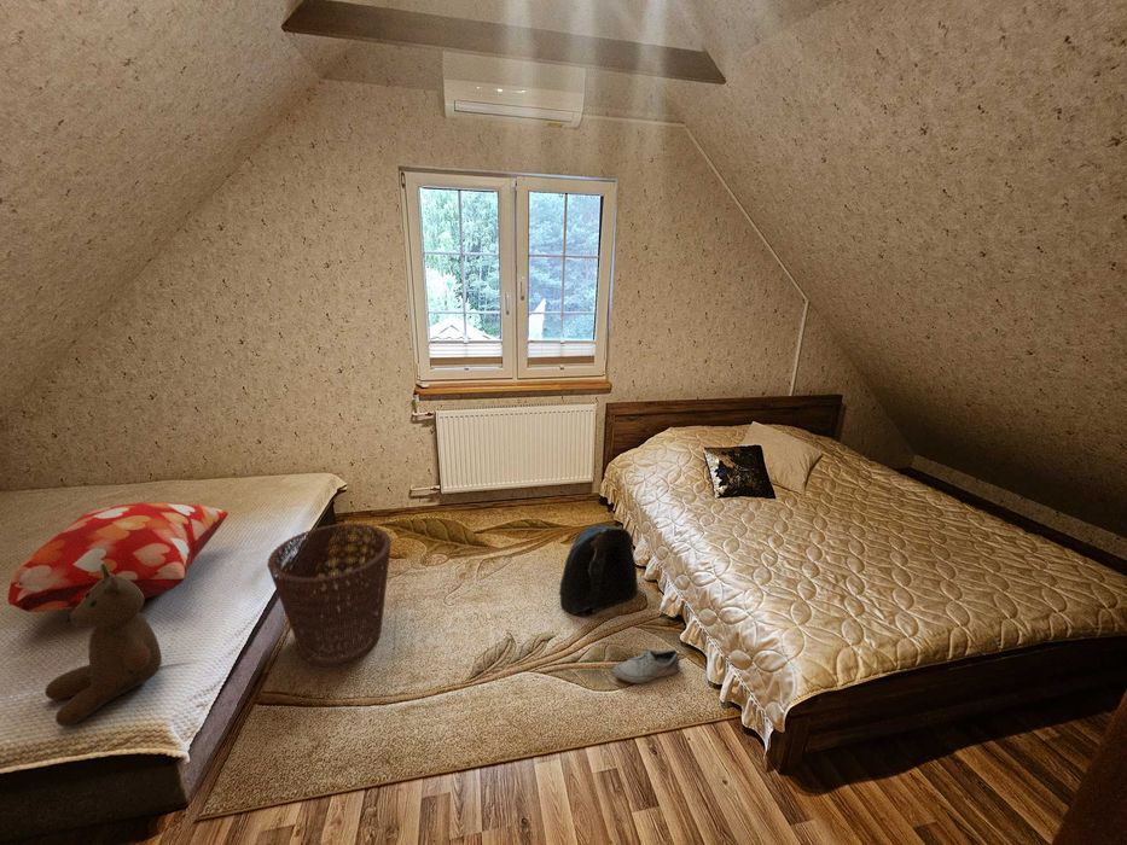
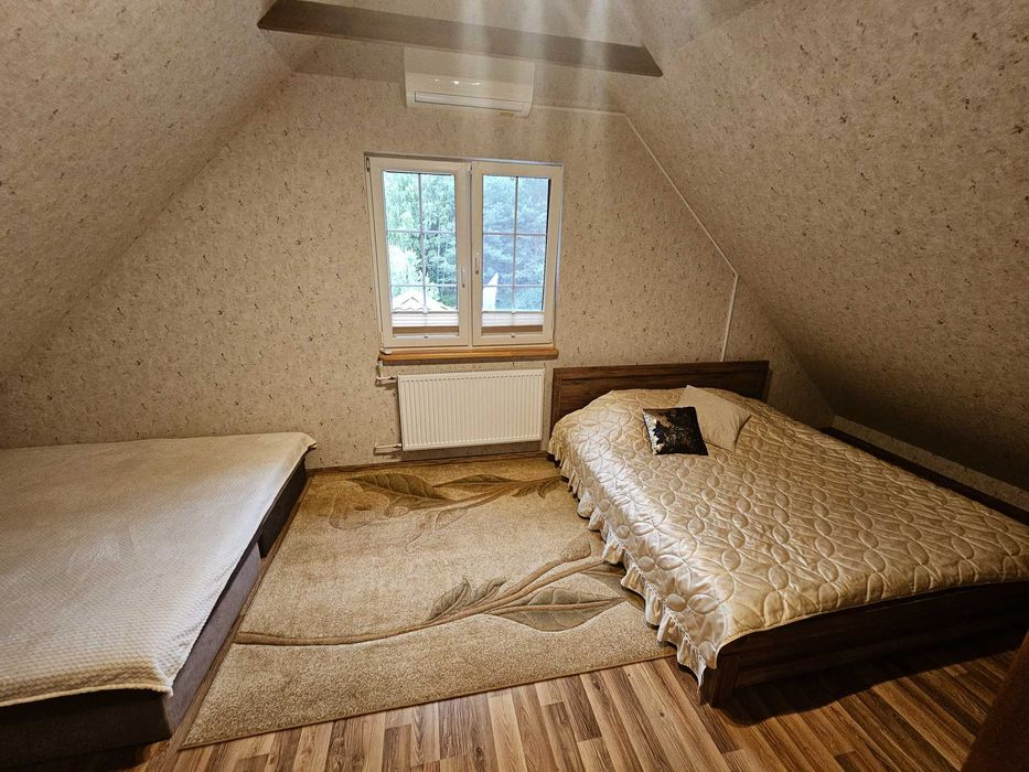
- basket (337, 595)
- teddy bear (95, 636)
- decorative pillow (133, 550)
- shoe (646, 663)
- backpack (602, 560)
